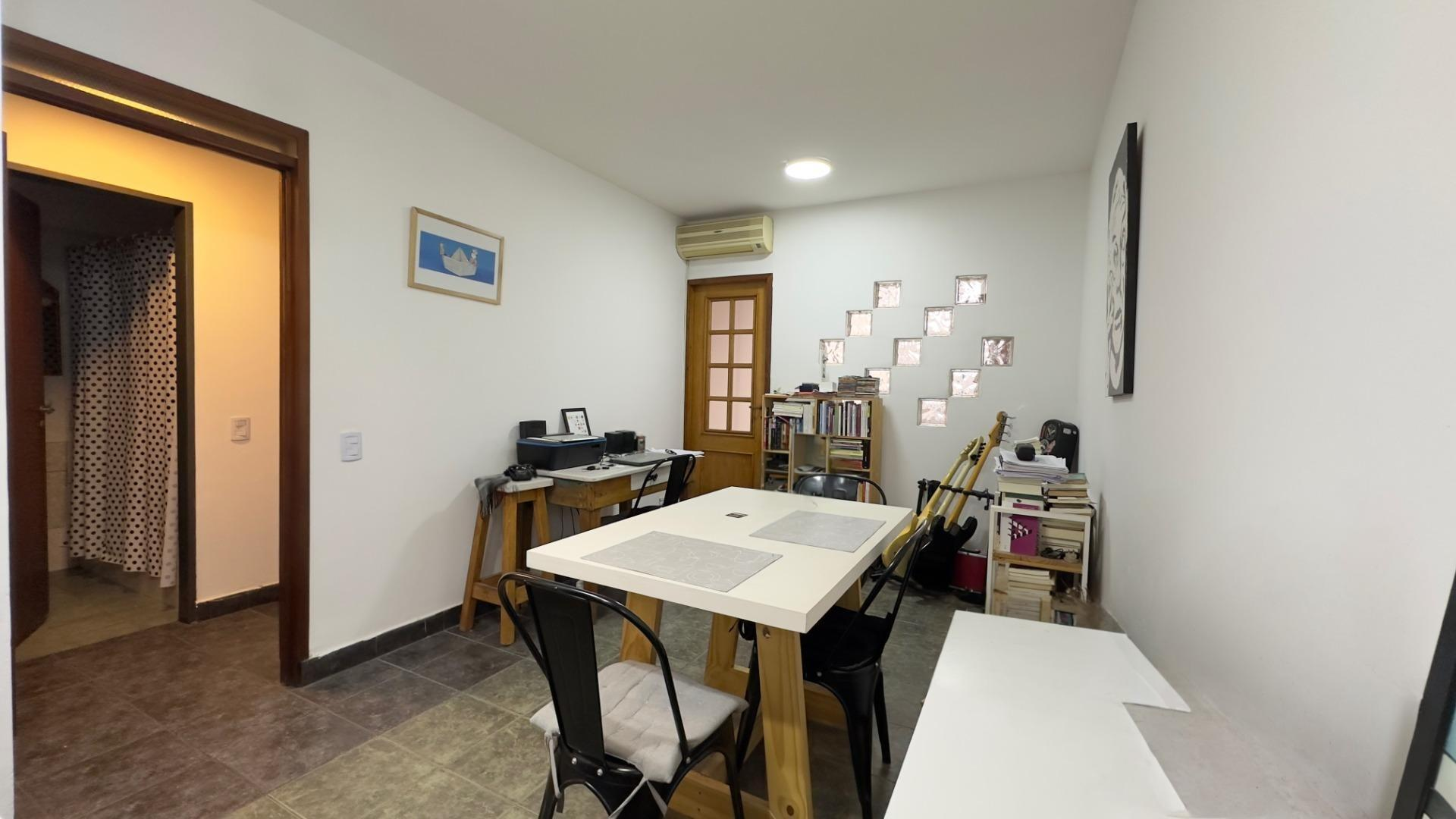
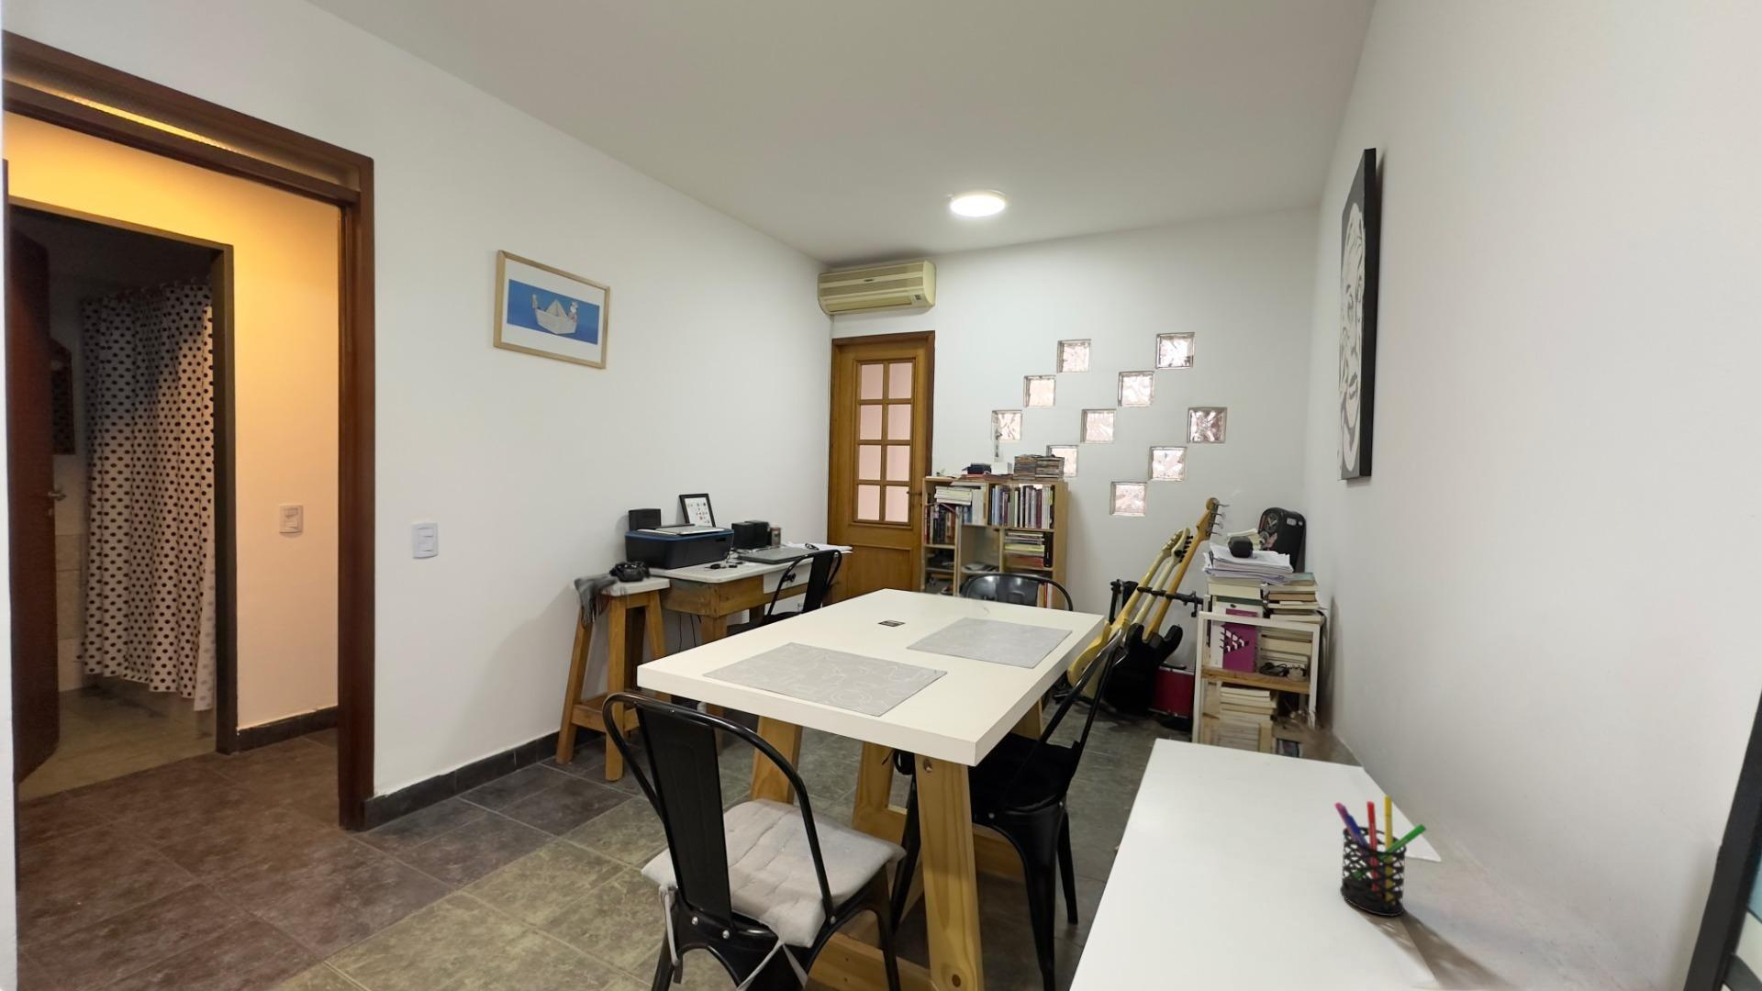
+ pen holder (1381, 851)
